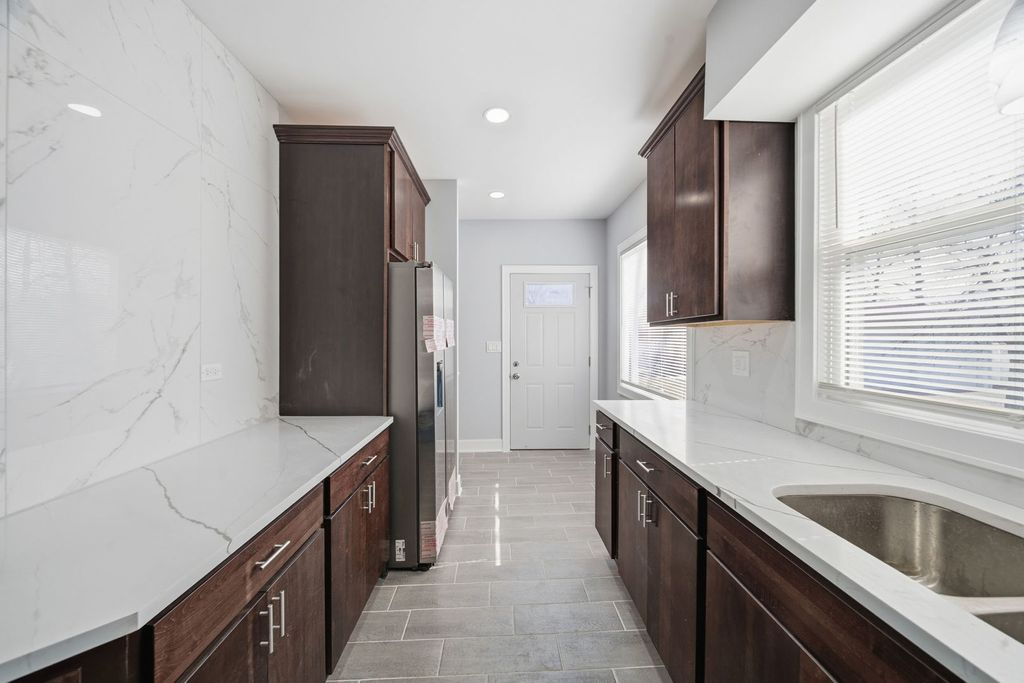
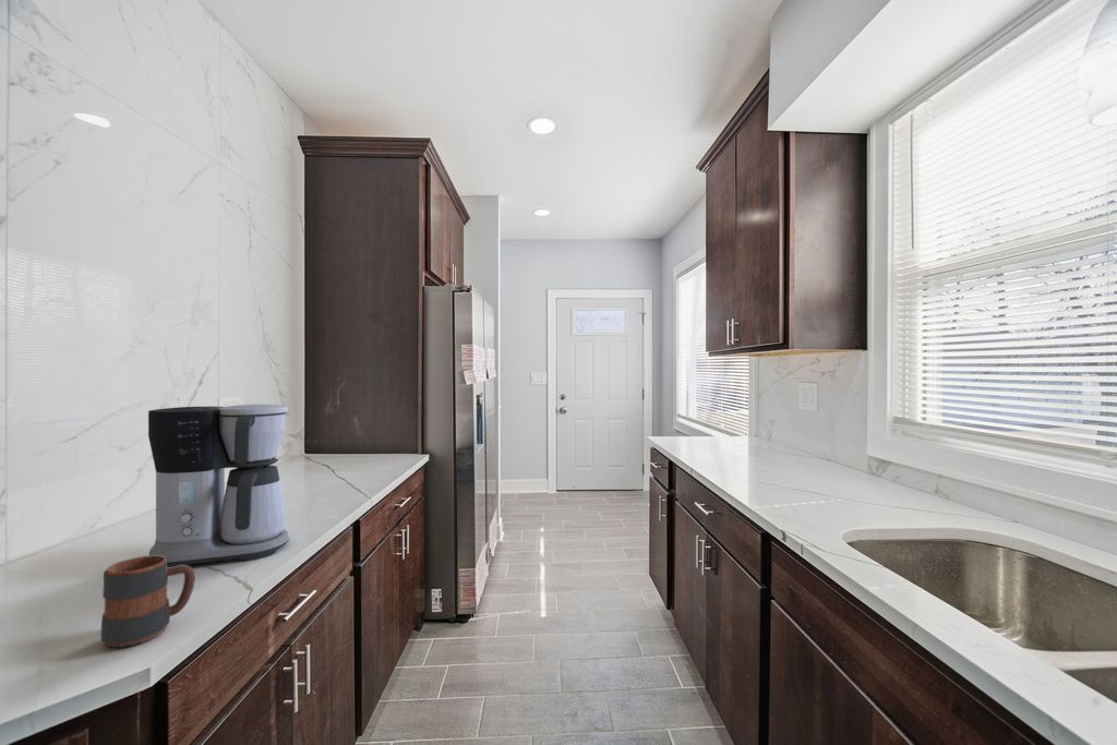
+ mug (149, 596)
+ coffee maker (219, 481)
